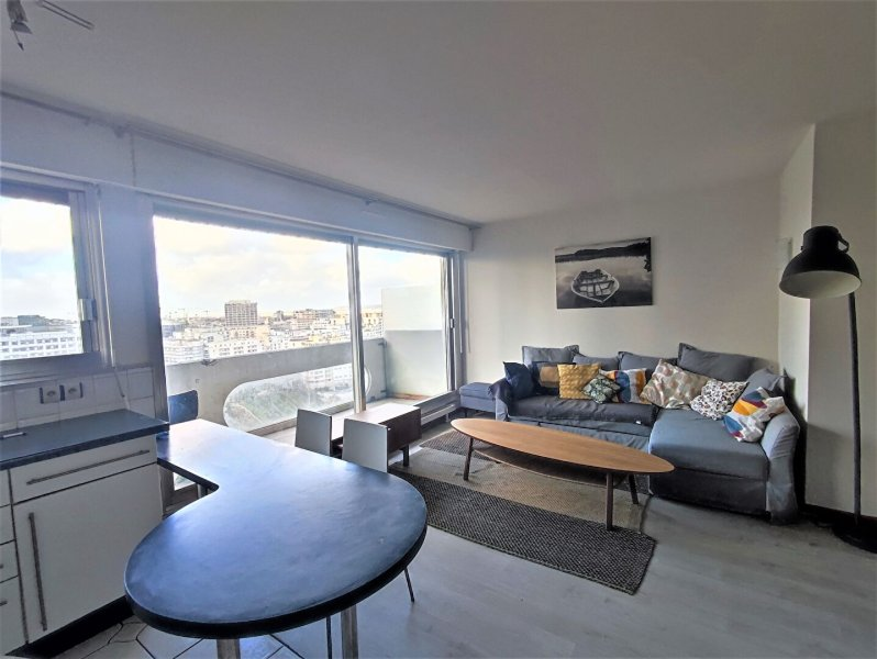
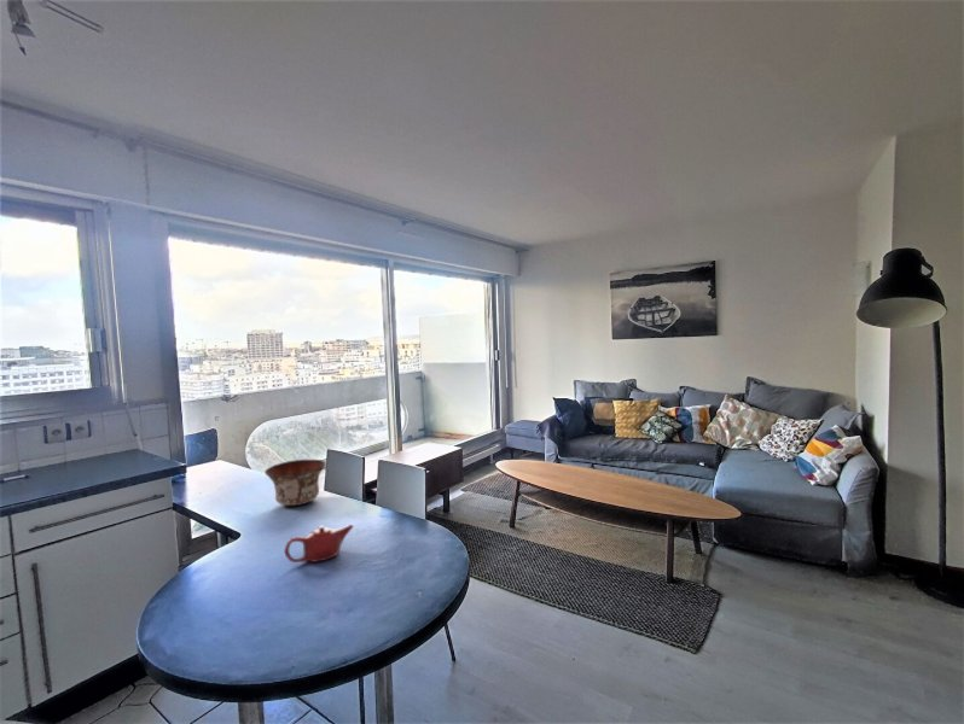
+ teapot (320, 542)
+ bowl (296, 484)
